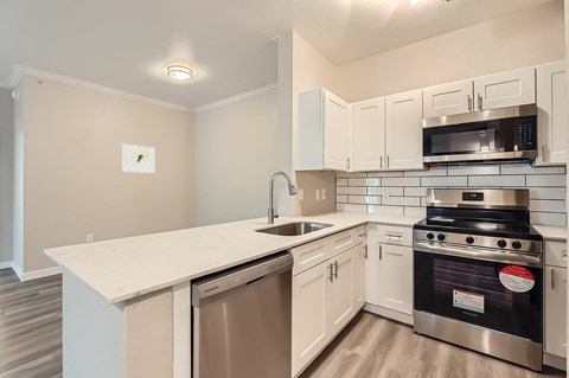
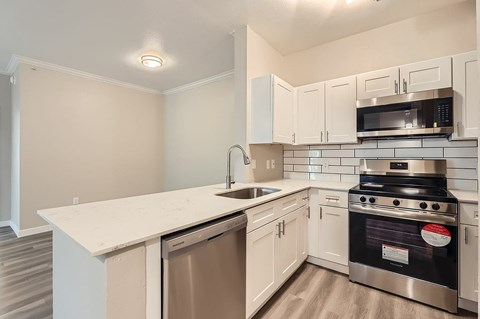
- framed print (139, 159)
